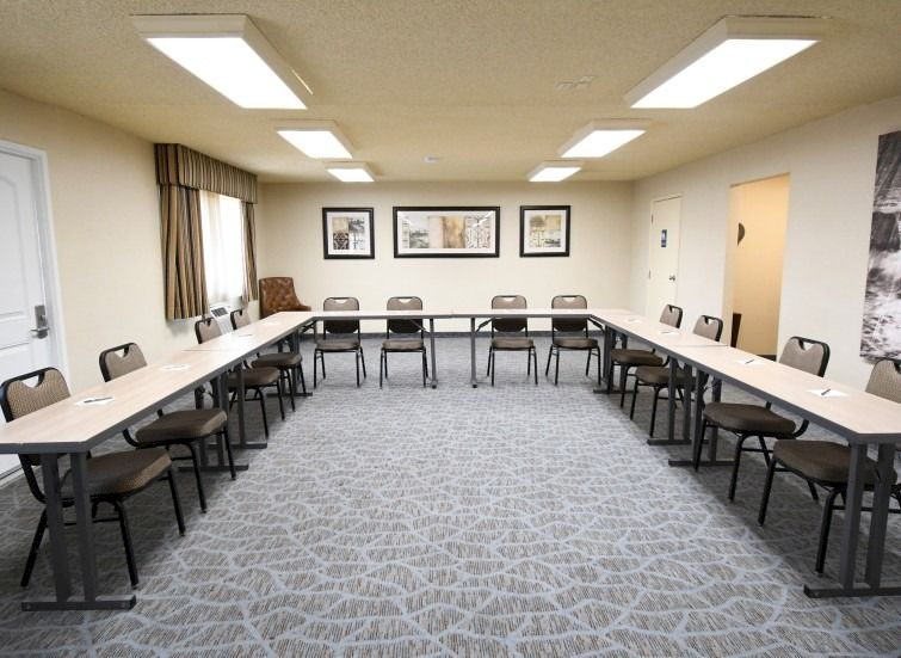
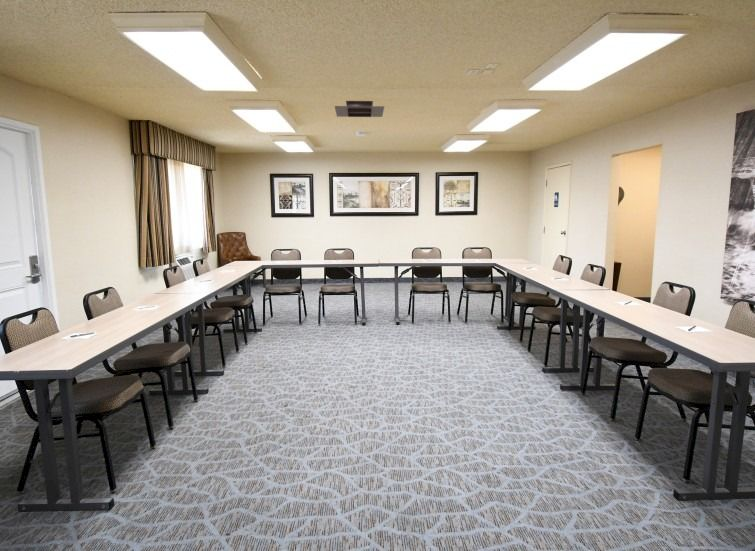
+ ceiling vent (359, 109)
